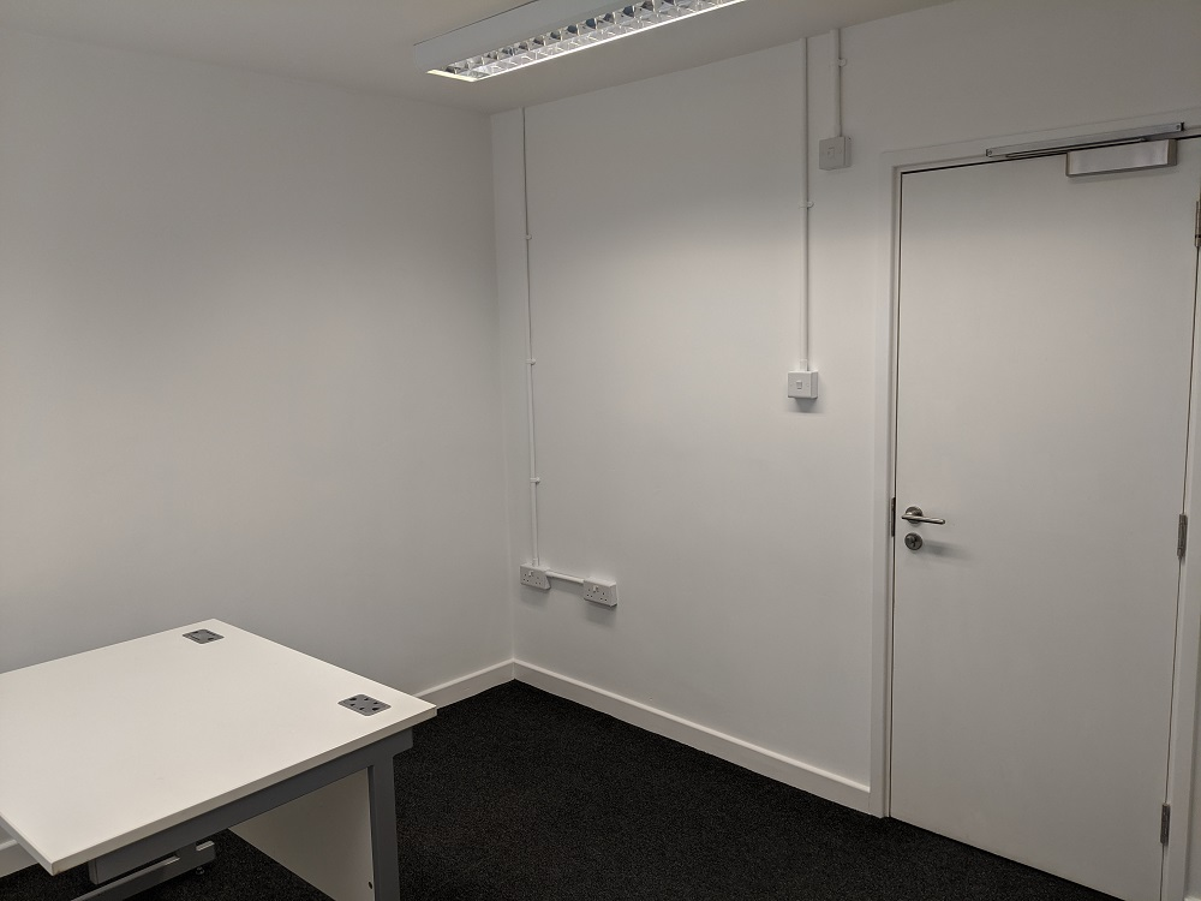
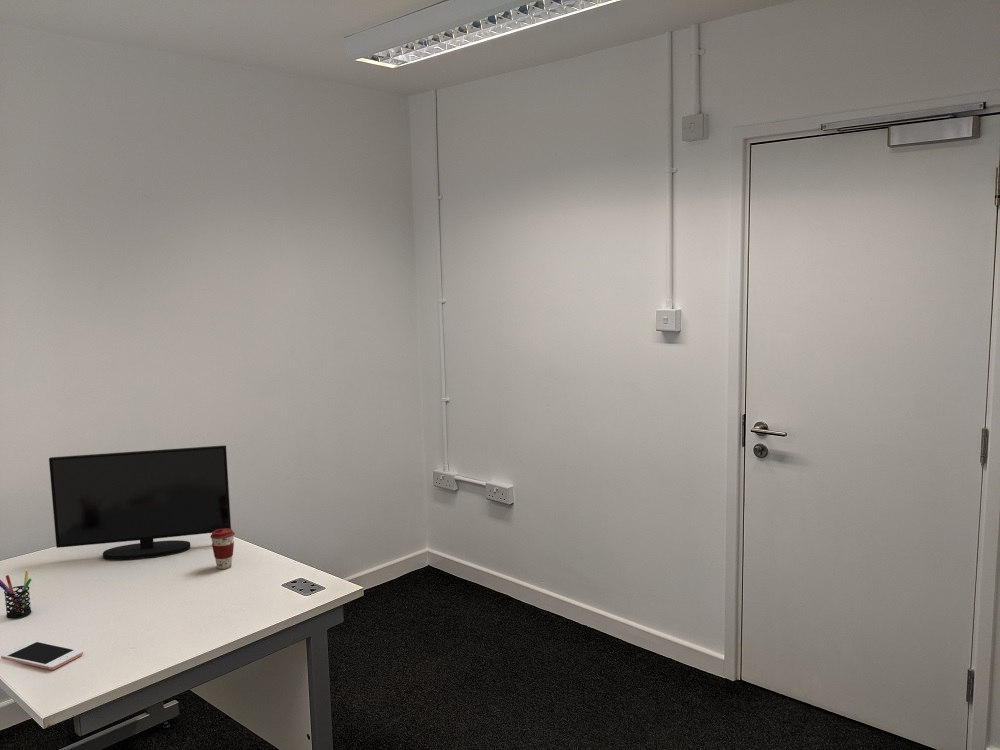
+ monitor (143, 502)
+ cell phone (42, 654)
+ pen holder (18, 593)
+ coffee cup (223, 548)
